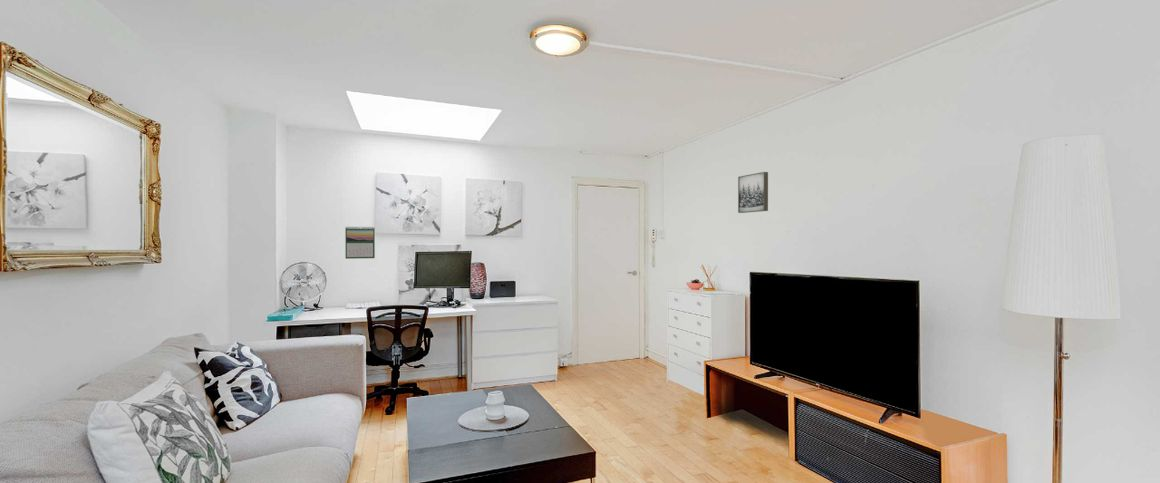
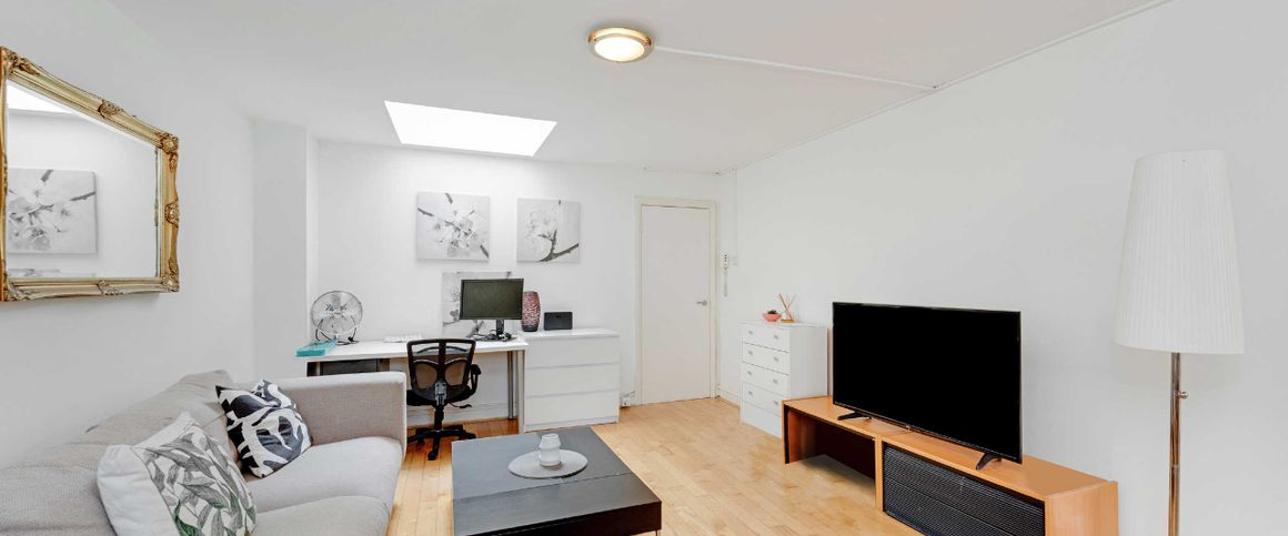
- calendar (360, 242)
- wall art (752, 193)
